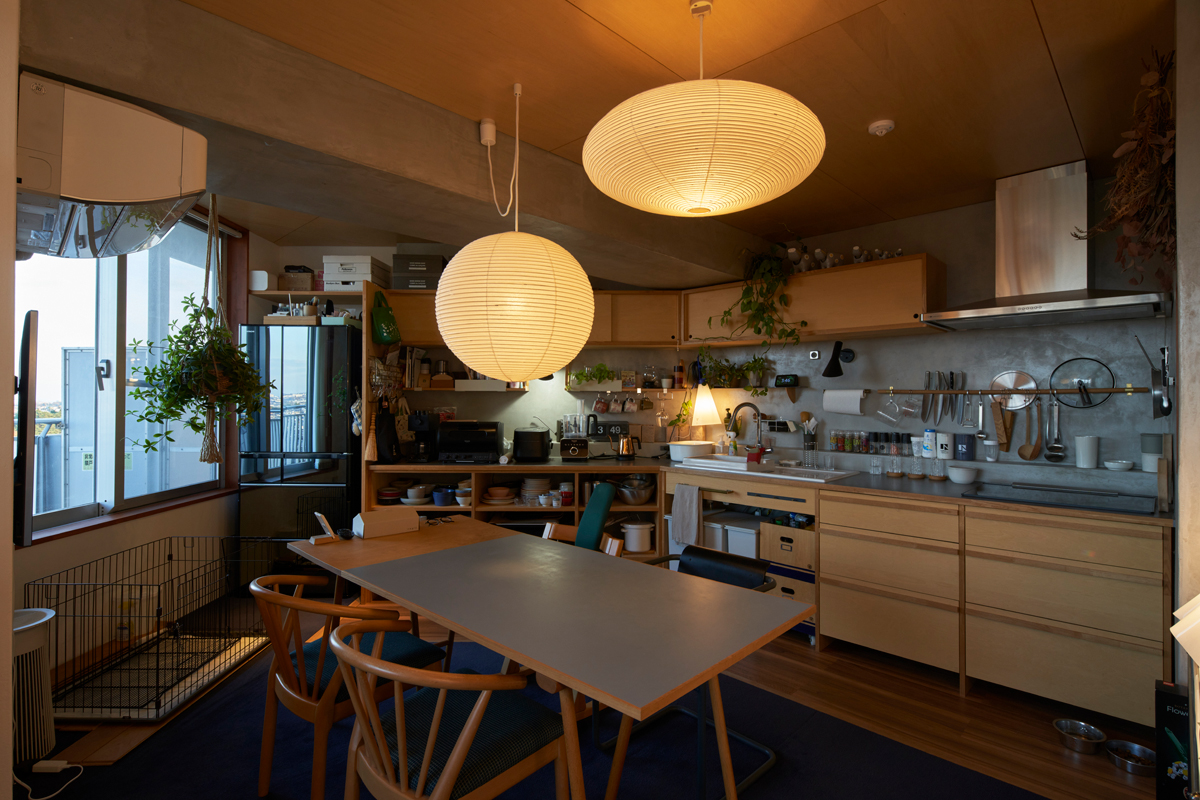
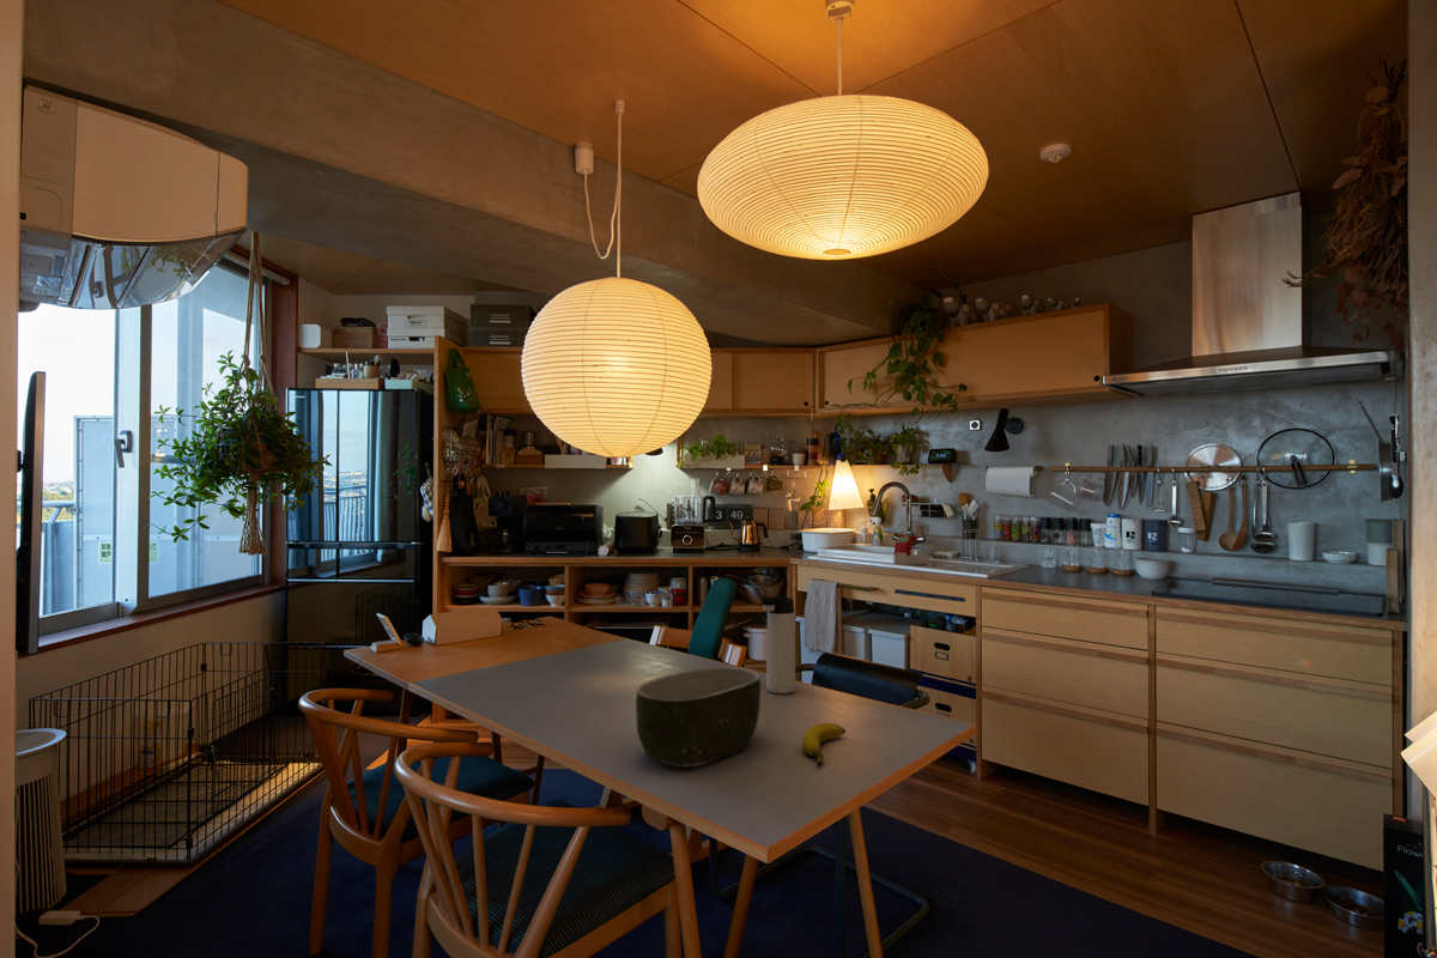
+ banana (820, 739)
+ bowl (698, 715)
+ thermos bottle (776, 642)
